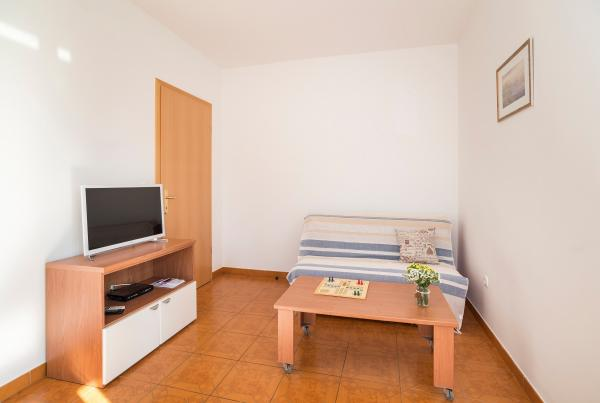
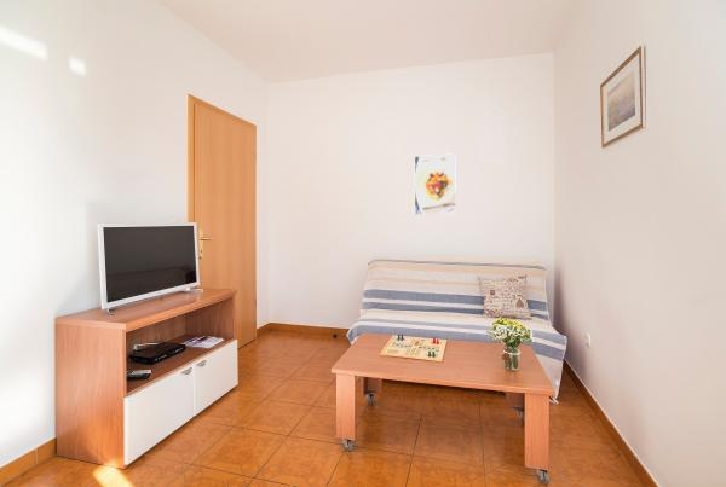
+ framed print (434, 185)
